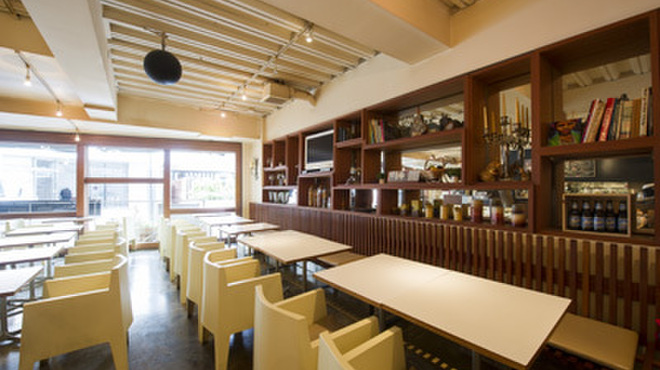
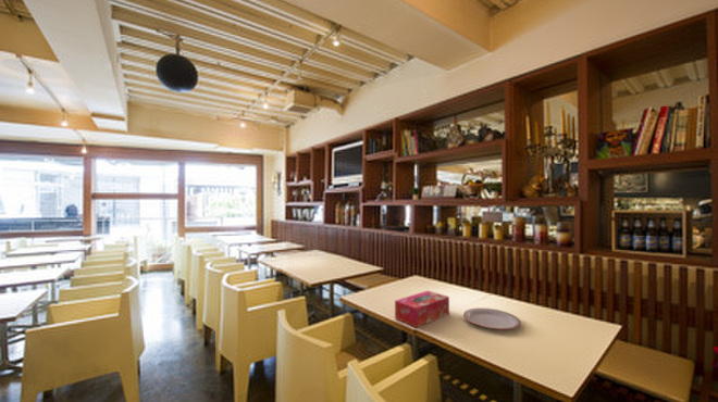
+ plate (491, 319)
+ tissue box (422, 306)
